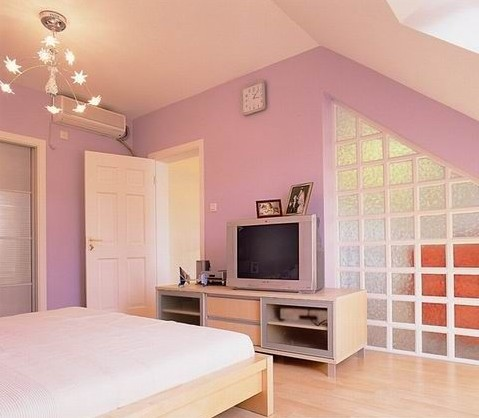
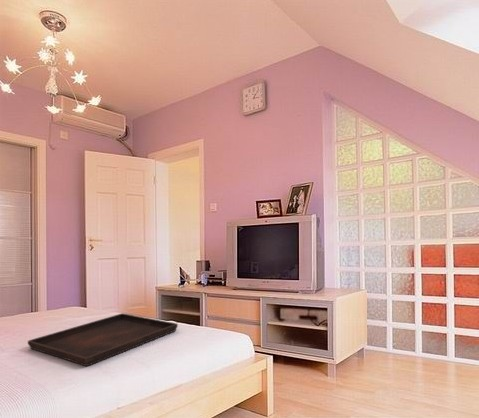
+ serving tray (107, 335)
